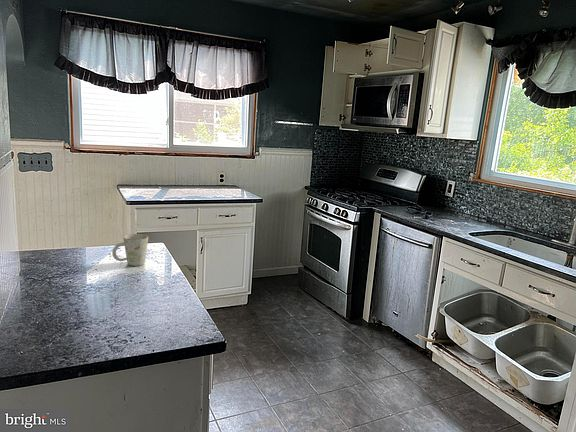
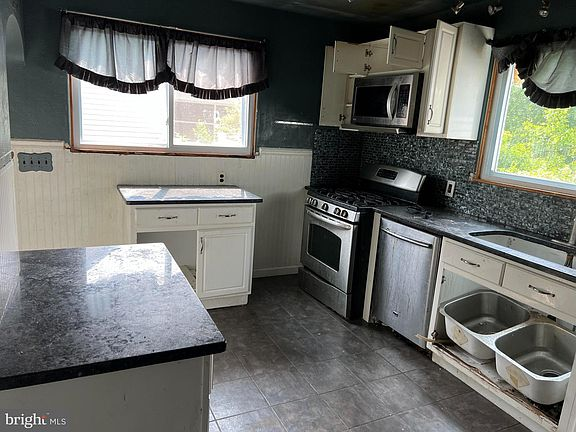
- mug (130, 250)
